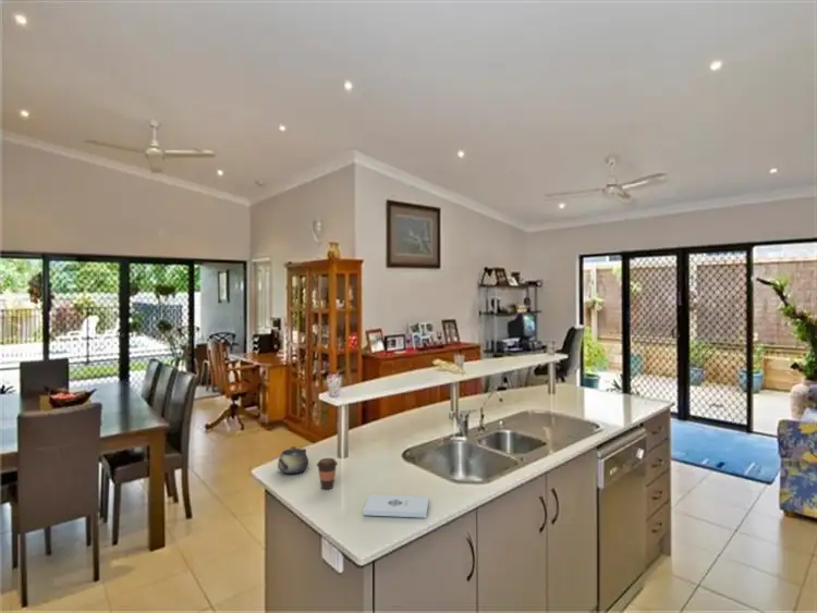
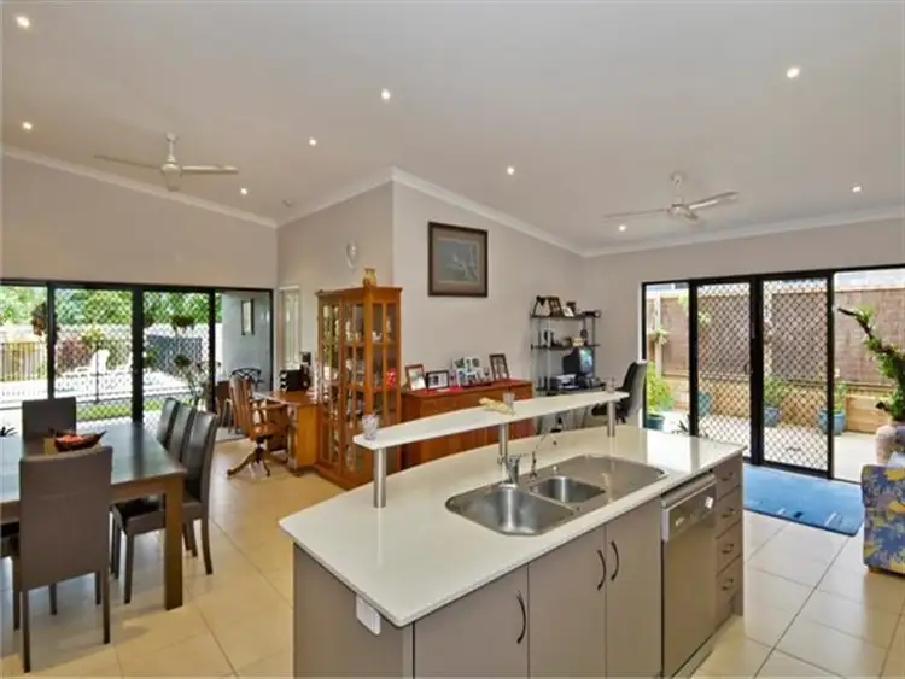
- coffee cup (327, 474)
- teapot (292, 458)
- notepad (397, 505)
